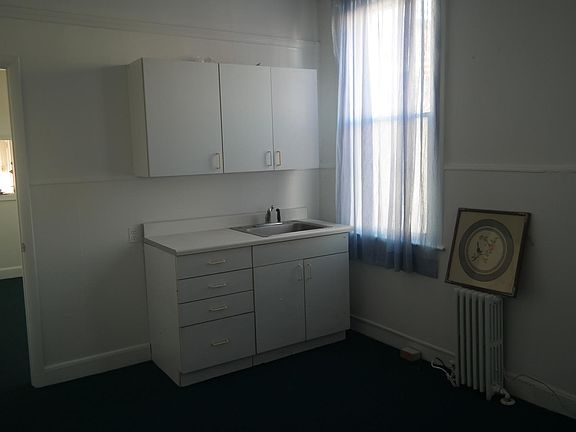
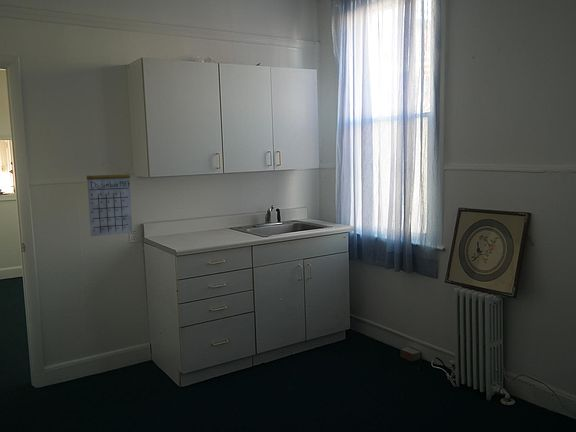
+ calendar (110, 197)
